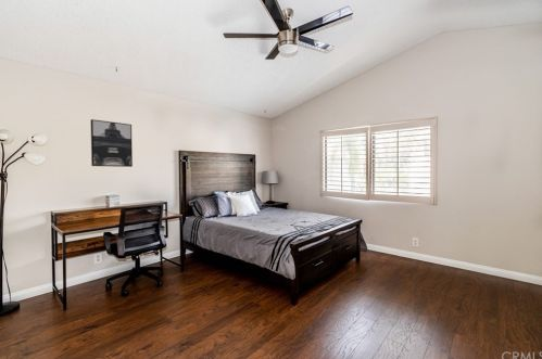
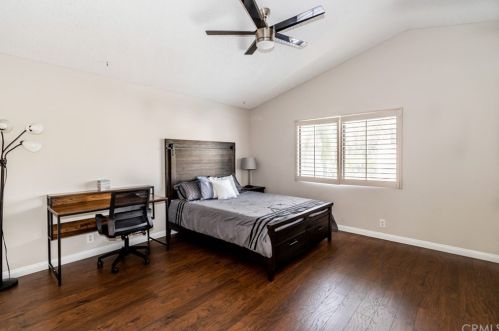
- wall art (112, 144)
